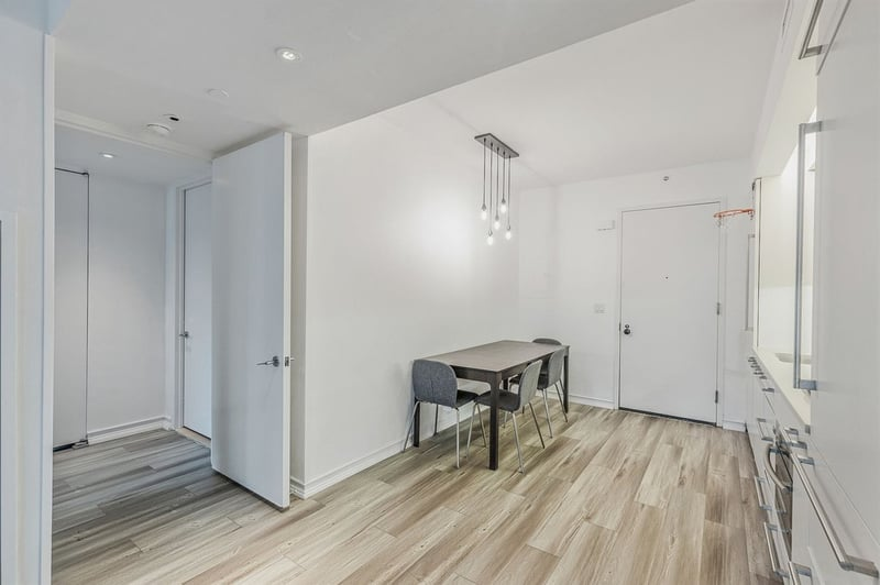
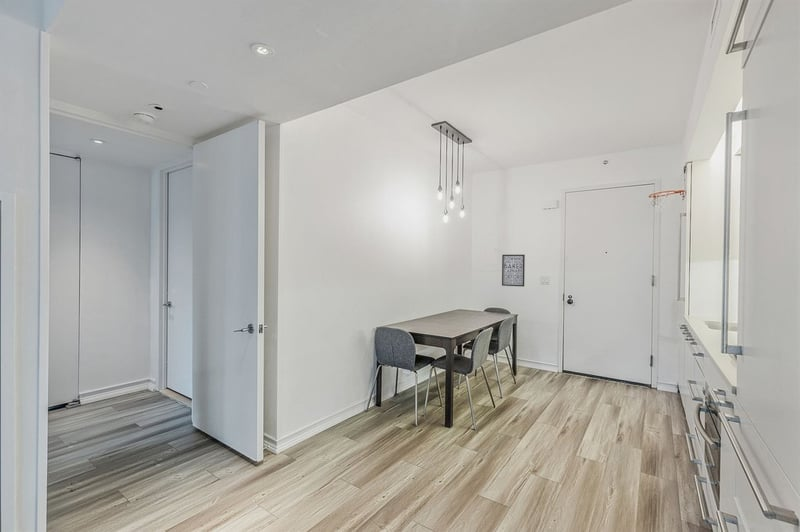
+ wall art (513, 270)
